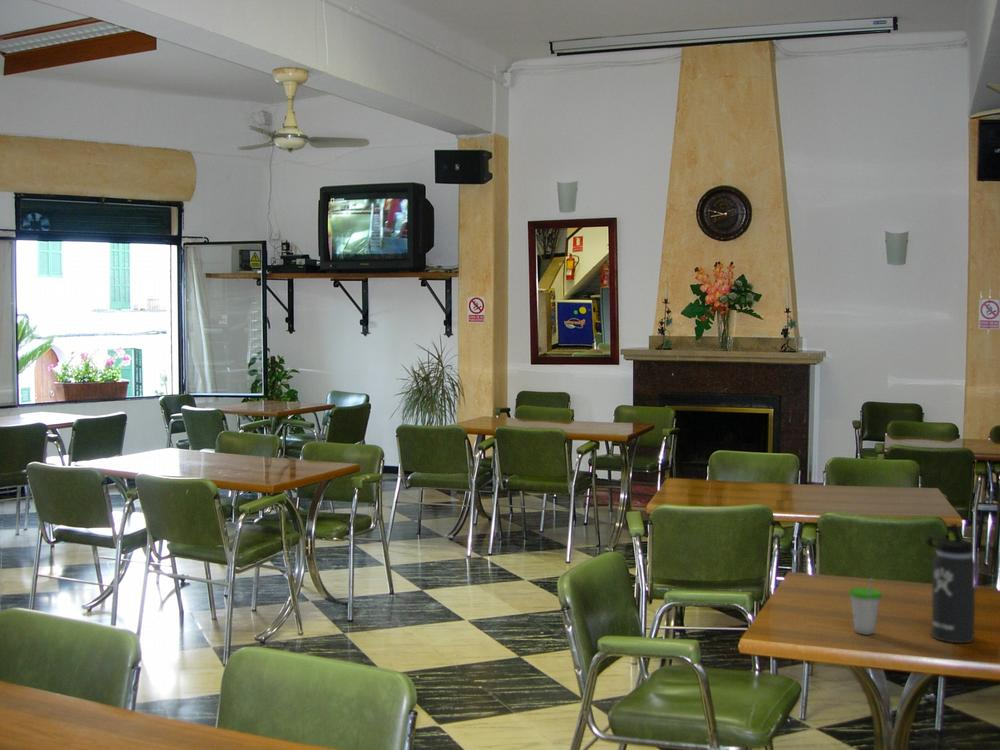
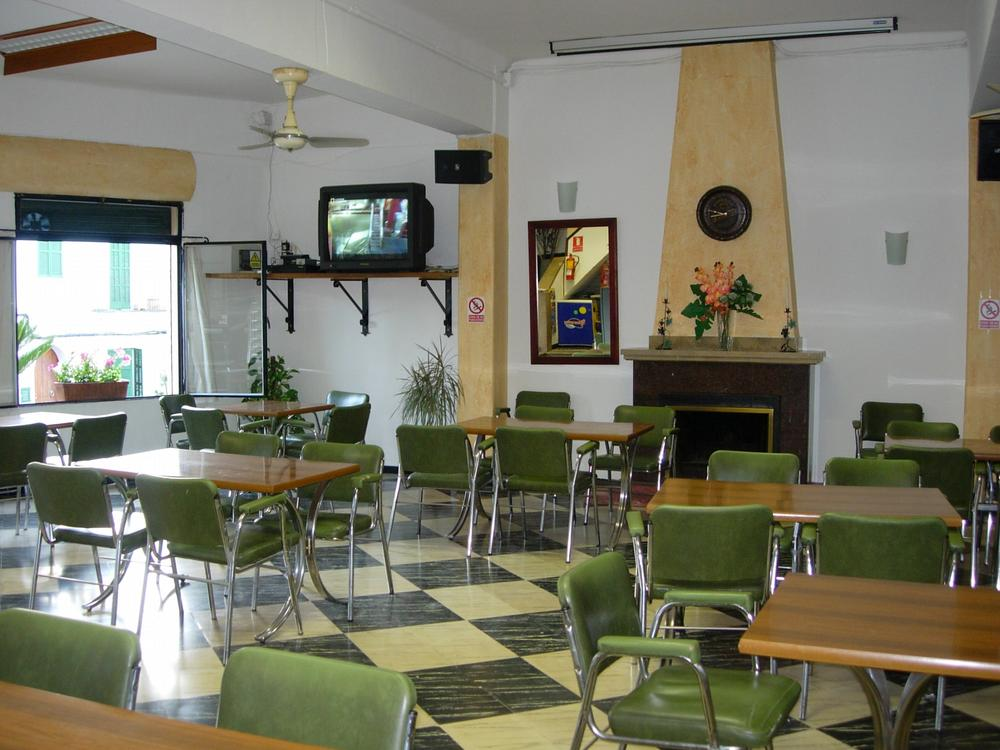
- thermos bottle (949, 579)
- cup (865, 602)
